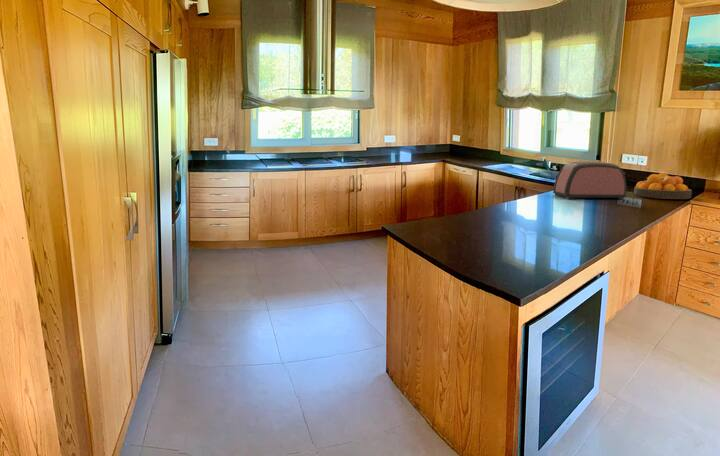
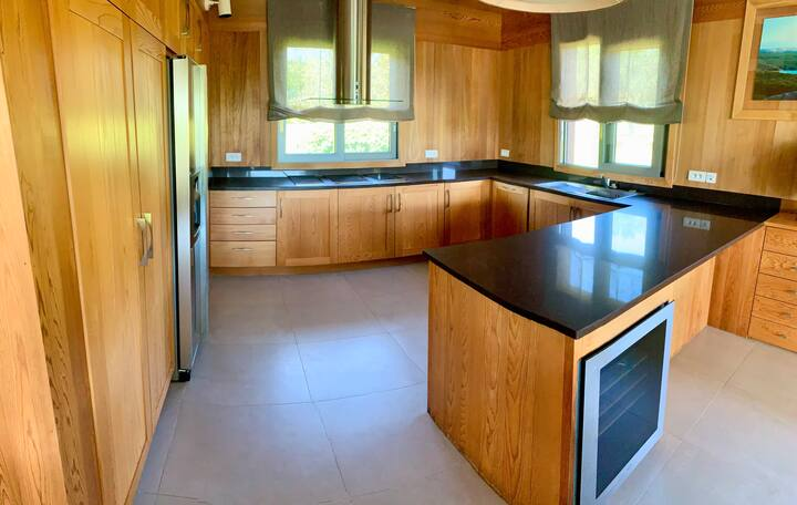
- fruit bowl (662, 185)
- toaster (592, 179)
